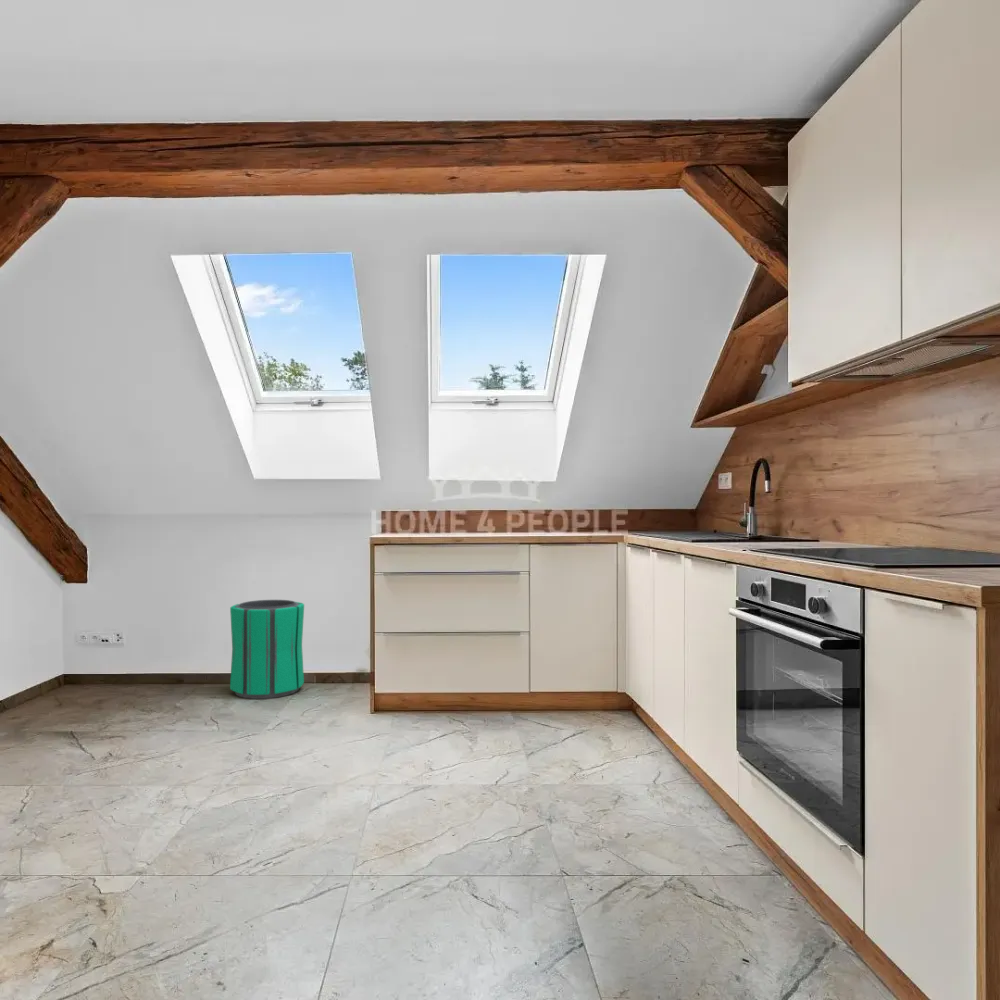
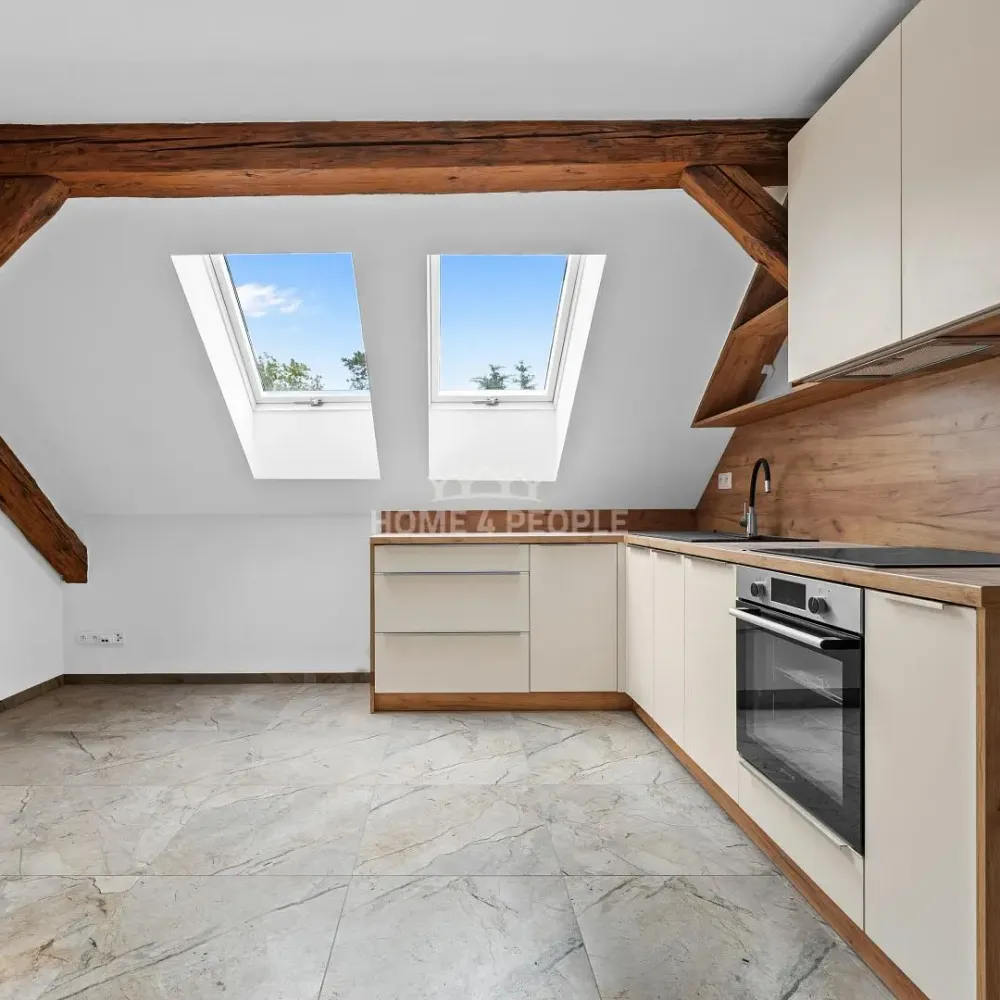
- trash can (267, 646)
